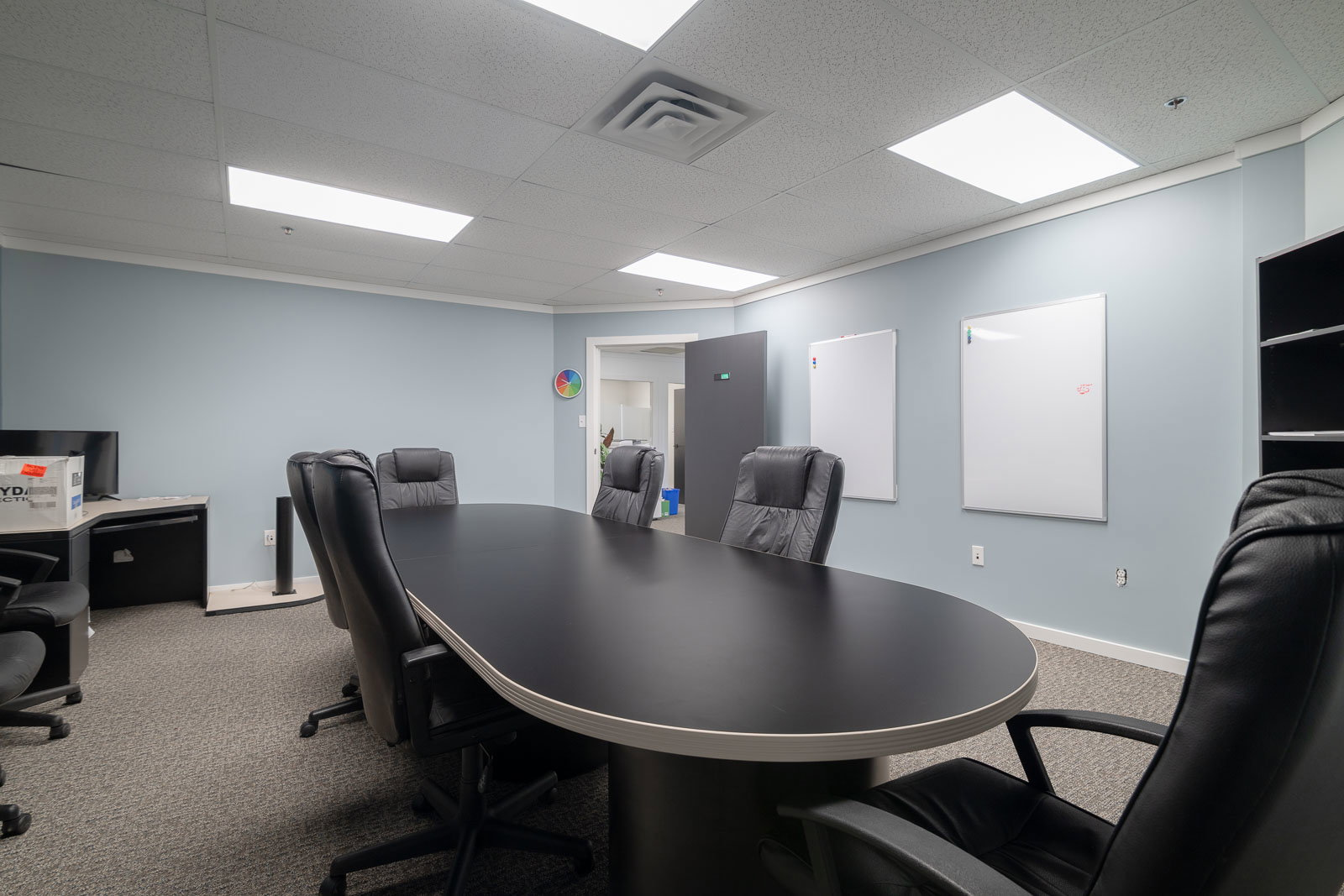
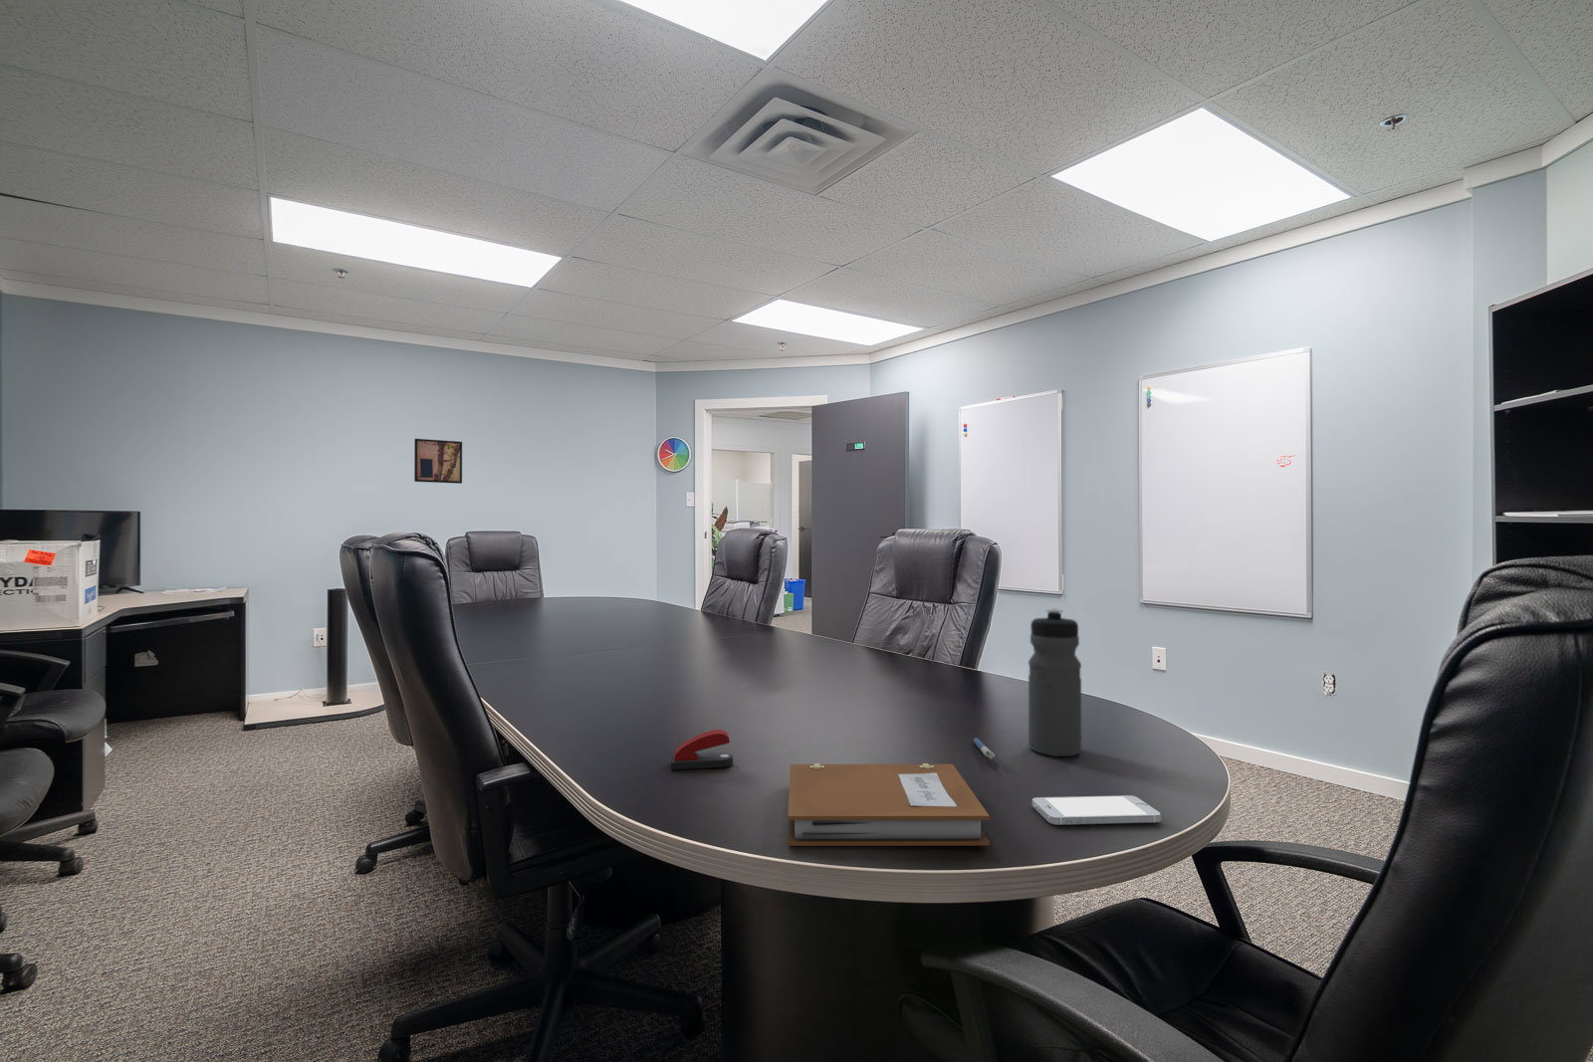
+ stapler (702, 748)
+ smartphone (1094, 810)
+ notebook (883, 798)
+ wall art (439, 461)
+ pen (984, 748)
+ water bottle (1055, 679)
